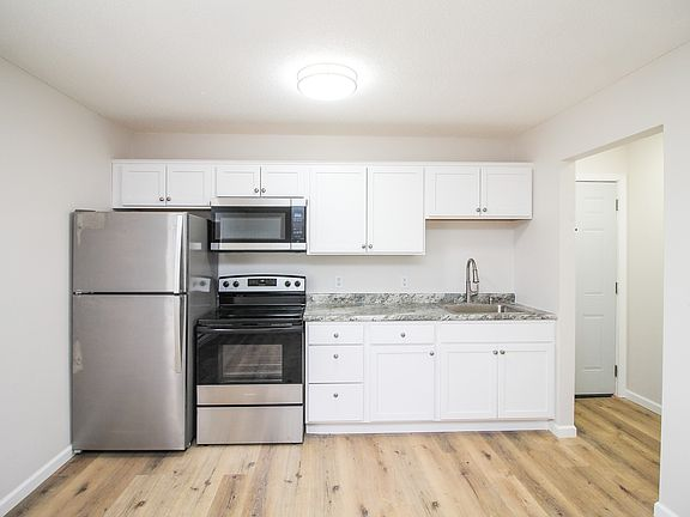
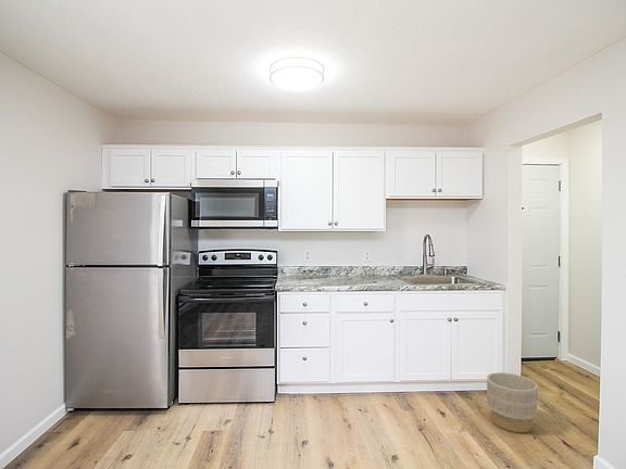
+ planter (511, 402)
